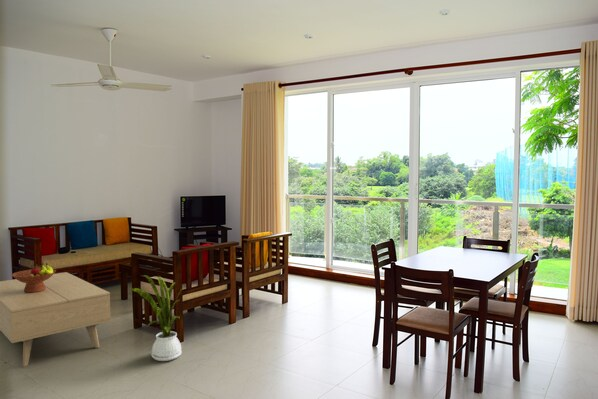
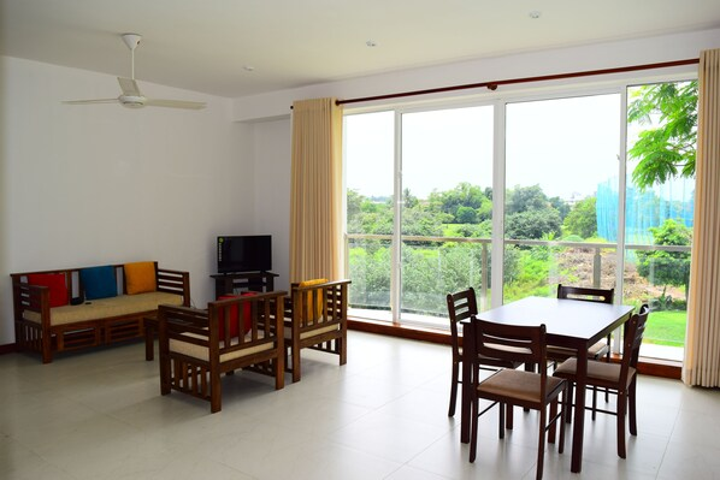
- coffee table (45, 313)
- fruit bowl (34, 277)
- house plant (162, 313)
